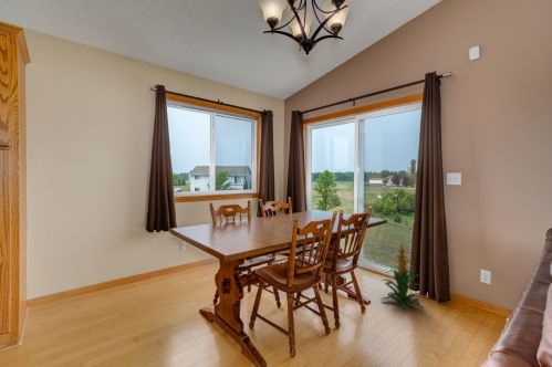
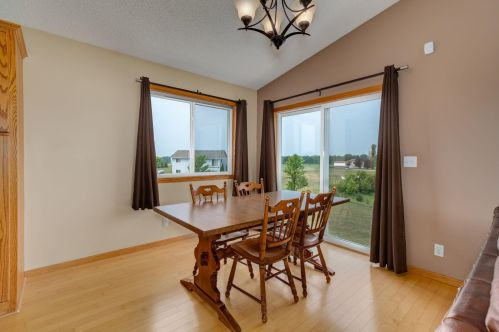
- indoor plant (402, 271)
